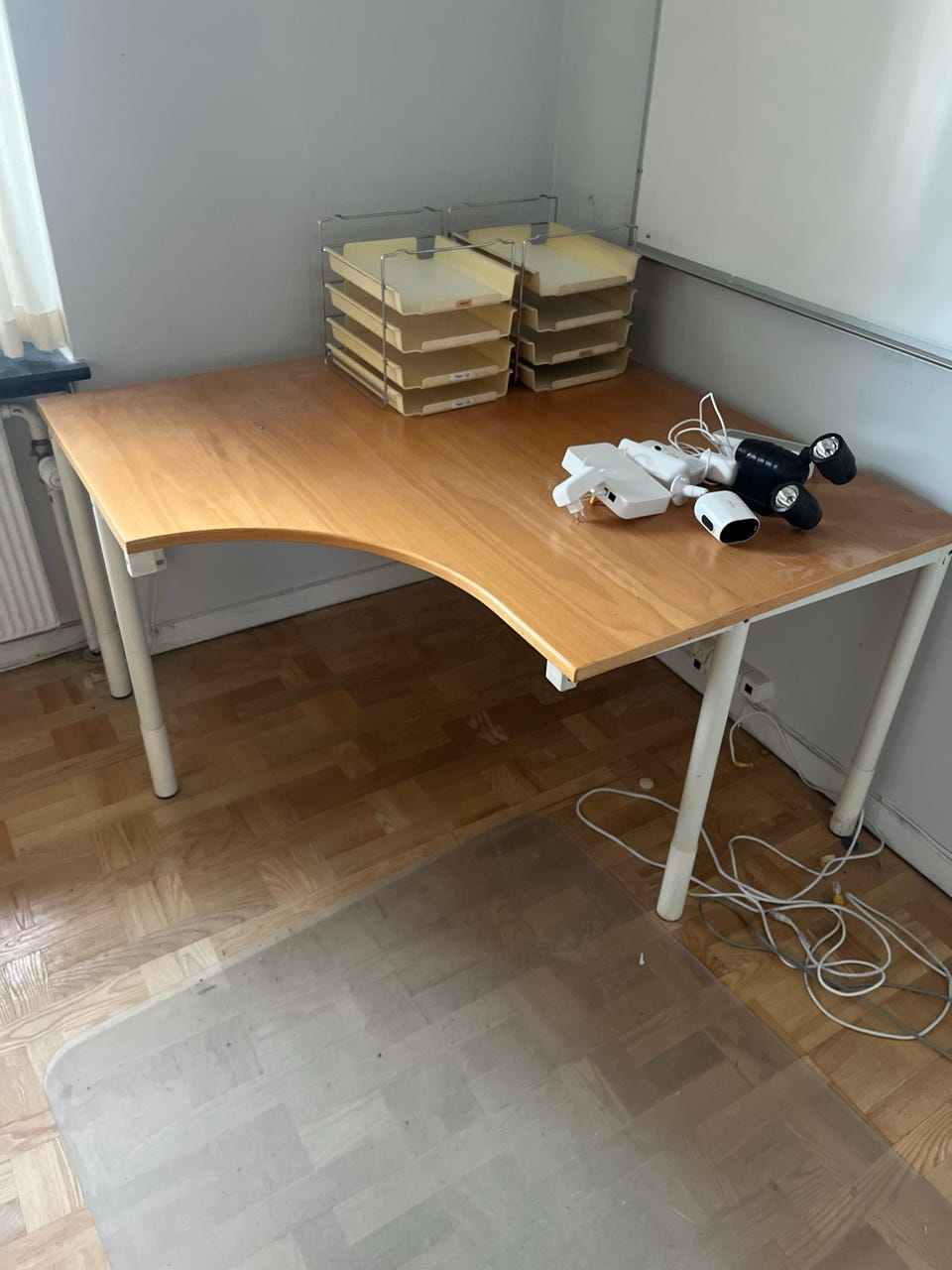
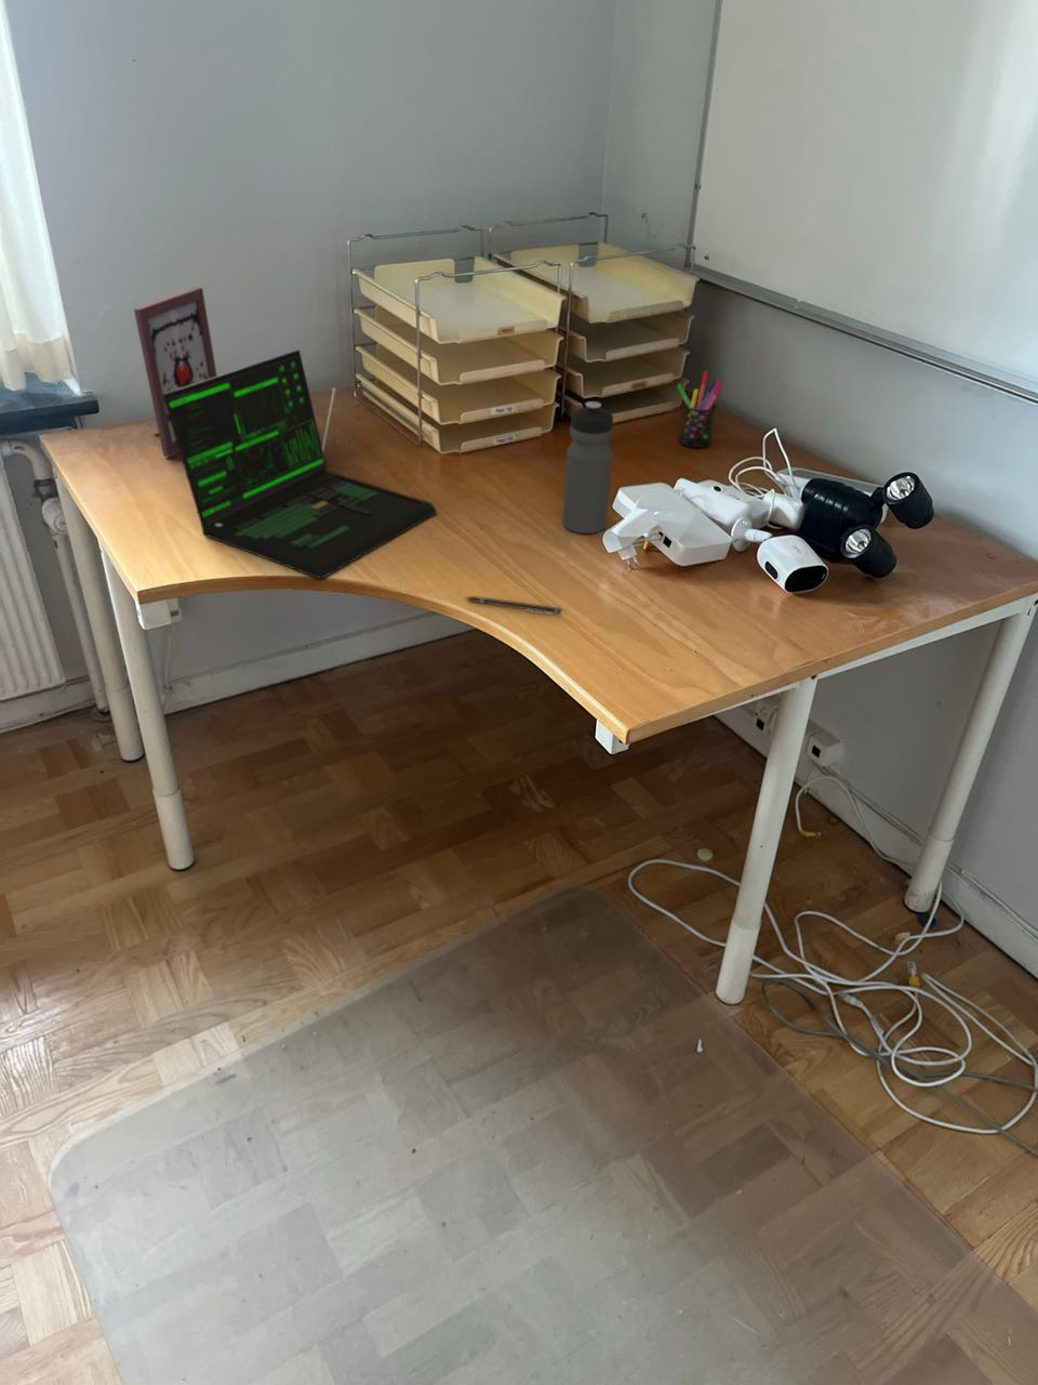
+ pen (511, 604)
+ picture frame (165, 369)
+ laptop (324, 449)
+ pen holder (696, 408)
+ water bottle (588, 466)
